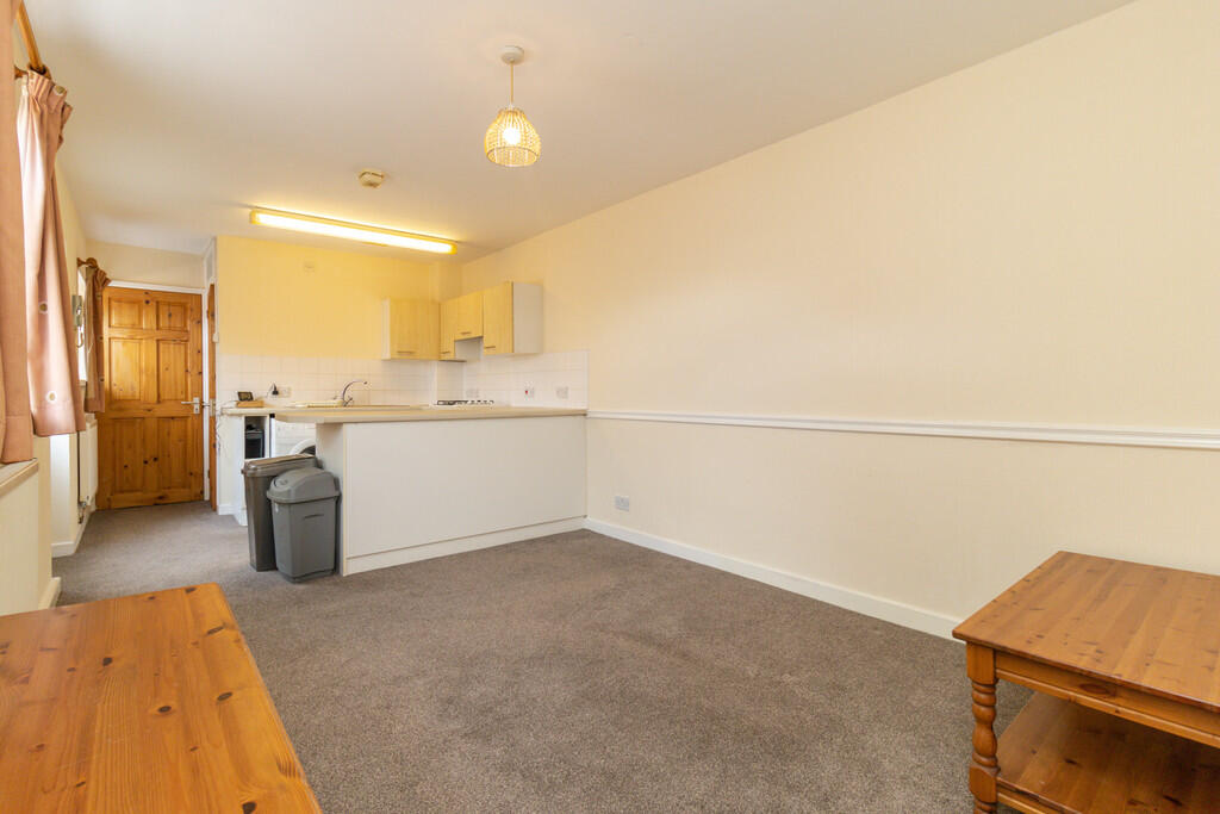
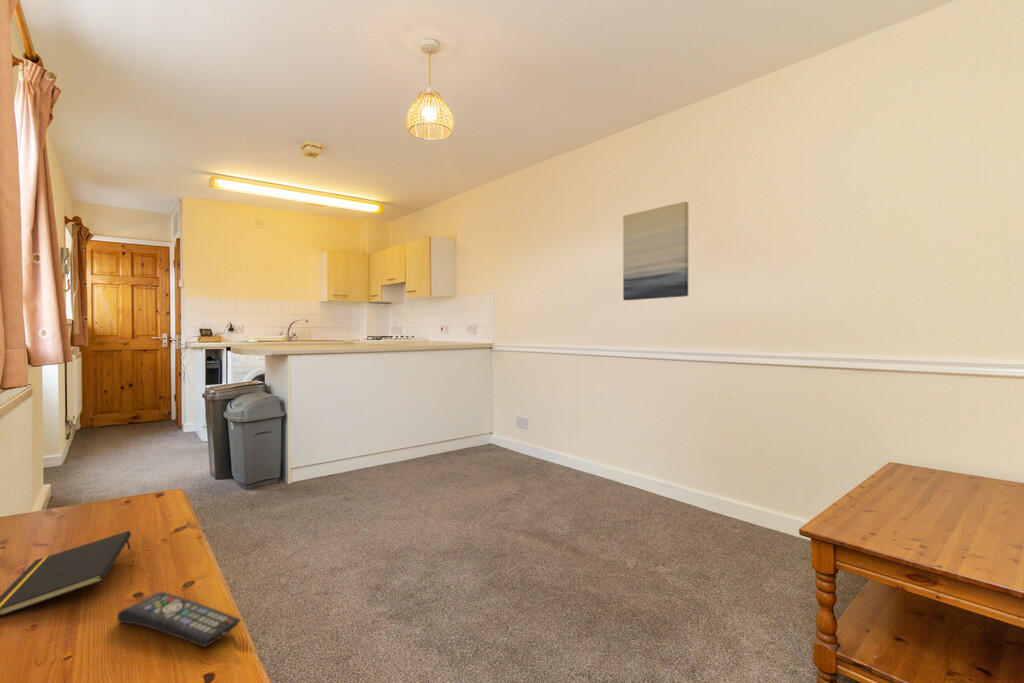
+ notepad (67, 569)
+ remote control (177, 617)
+ wall art (654, 253)
